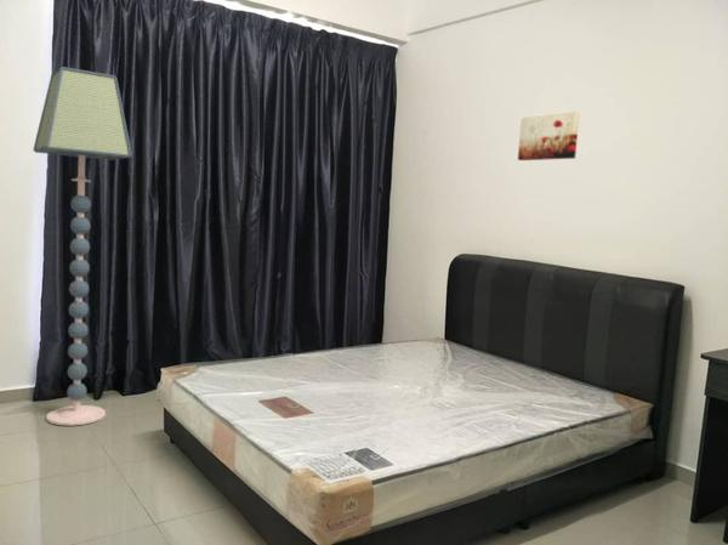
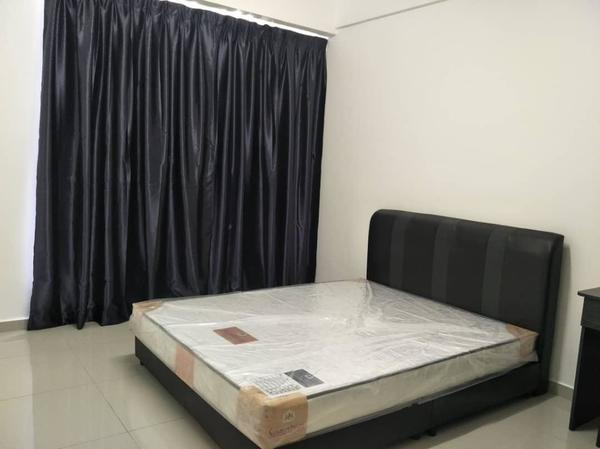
- wall art (547, 136)
- floor lamp (79, 249)
